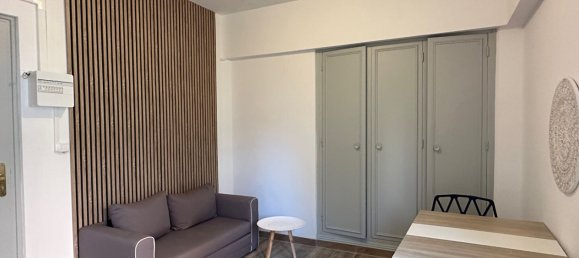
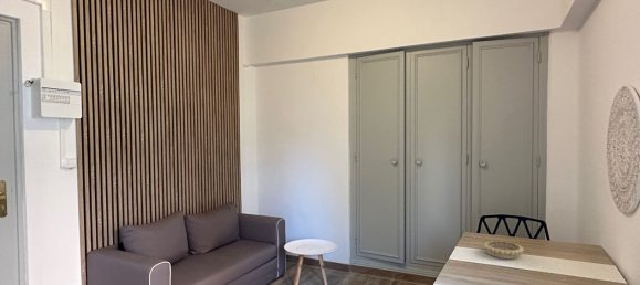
+ decorative bowl (503, 250)
